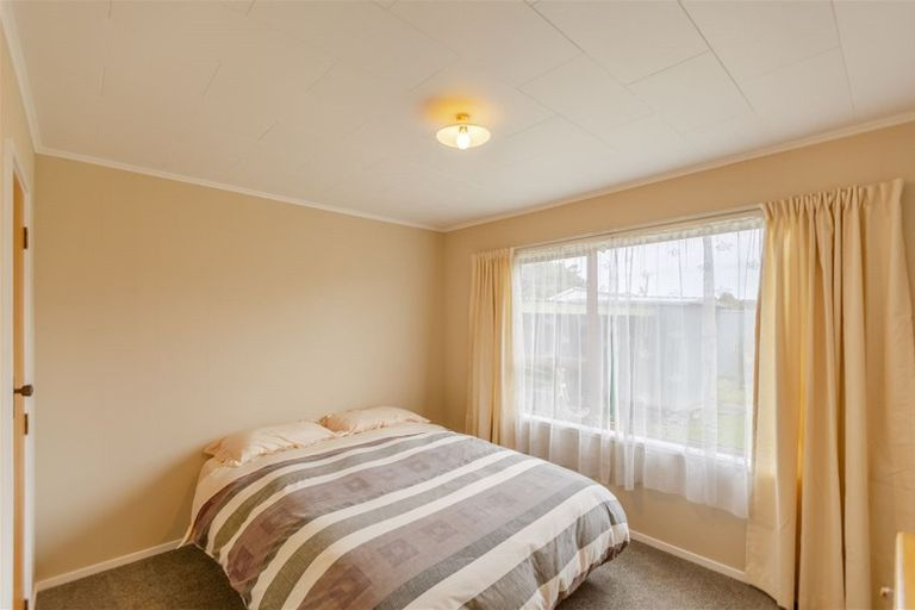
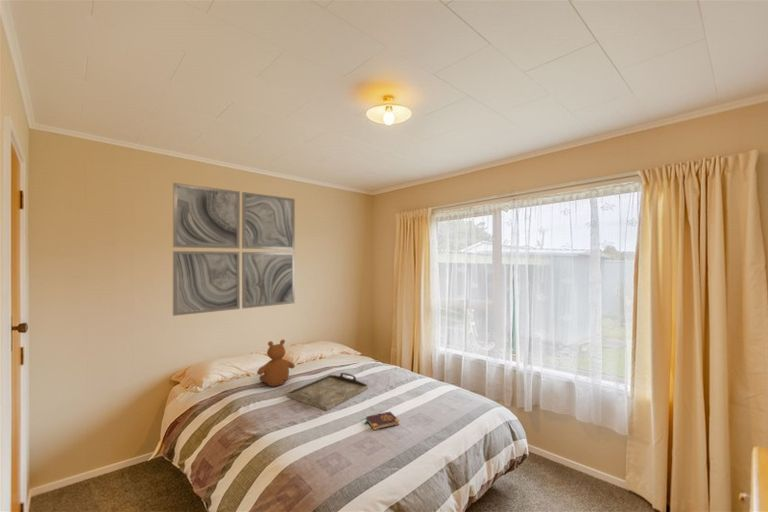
+ serving tray (328, 387)
+ book (382, 420)
+ teddy bear (274, 361)
+ wall art (239, 248)
